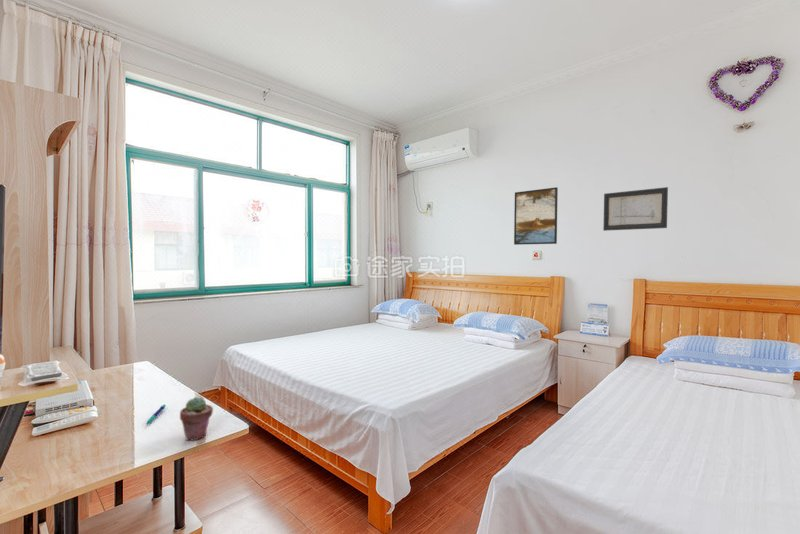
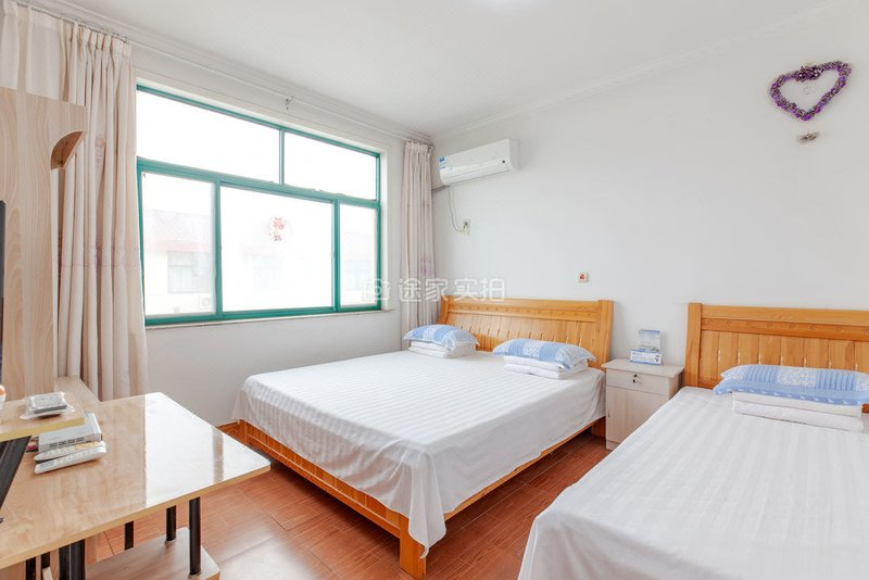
- pen (155, 414)
- potted succulent (196, 416)
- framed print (535, 217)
- wall art (634, 210)
